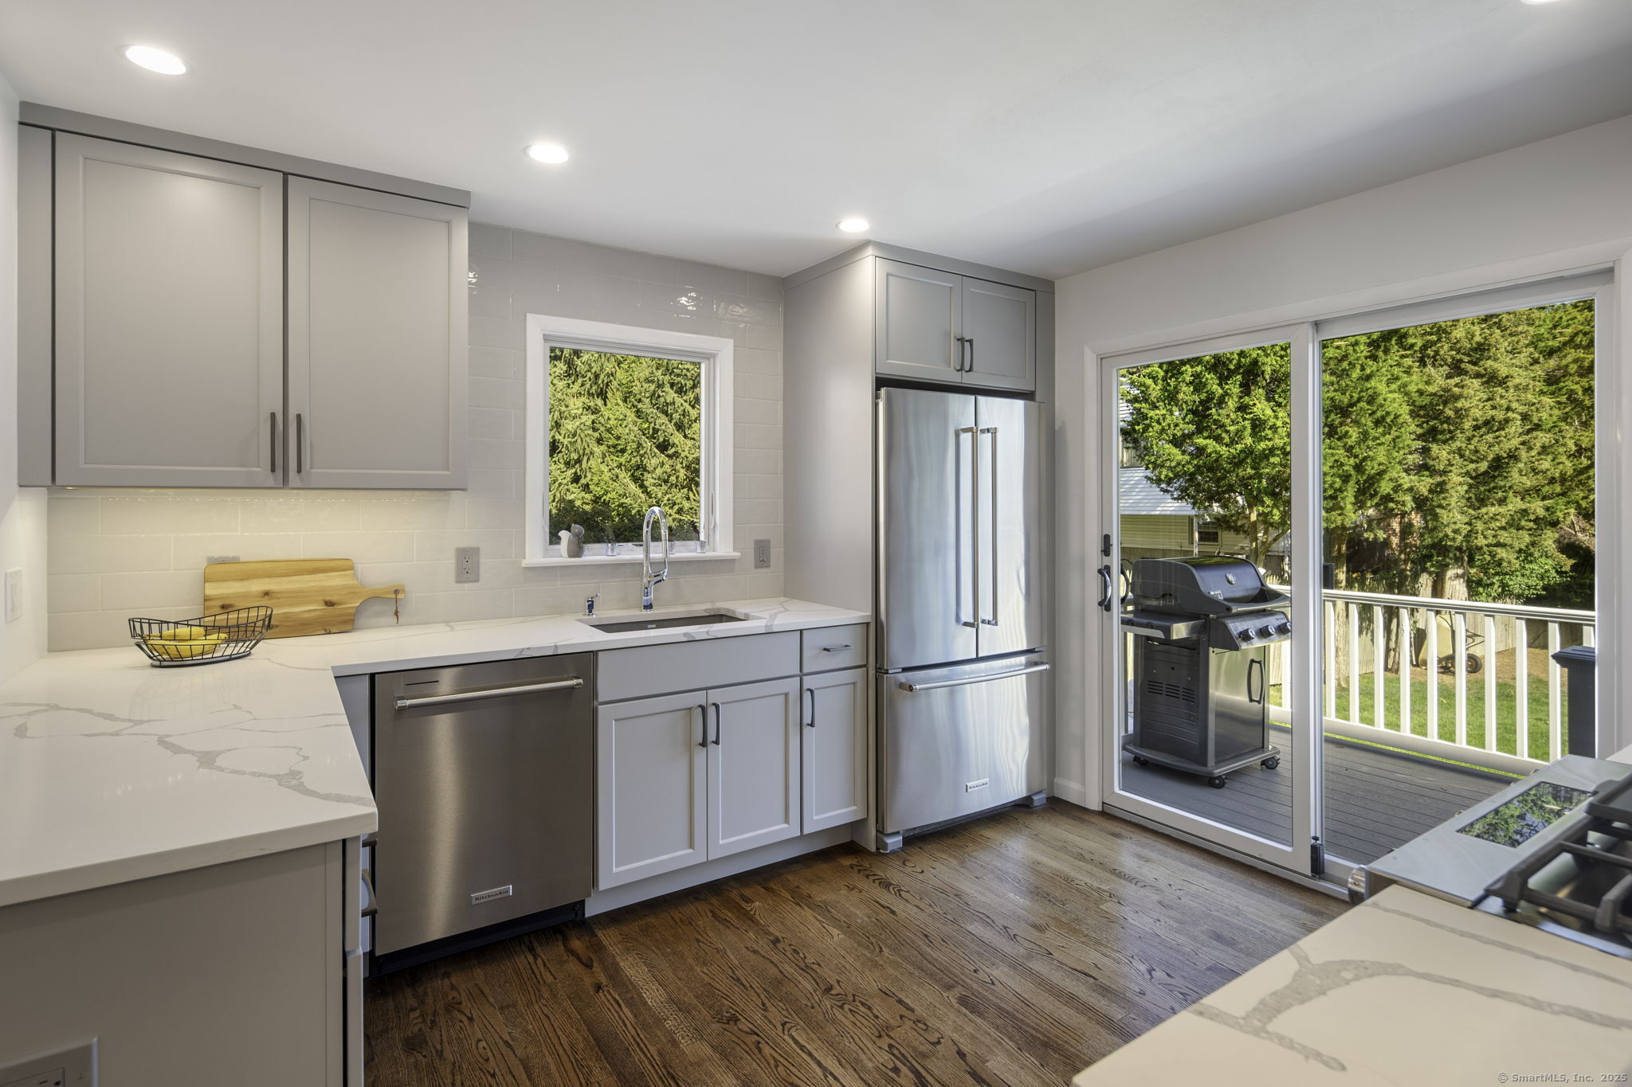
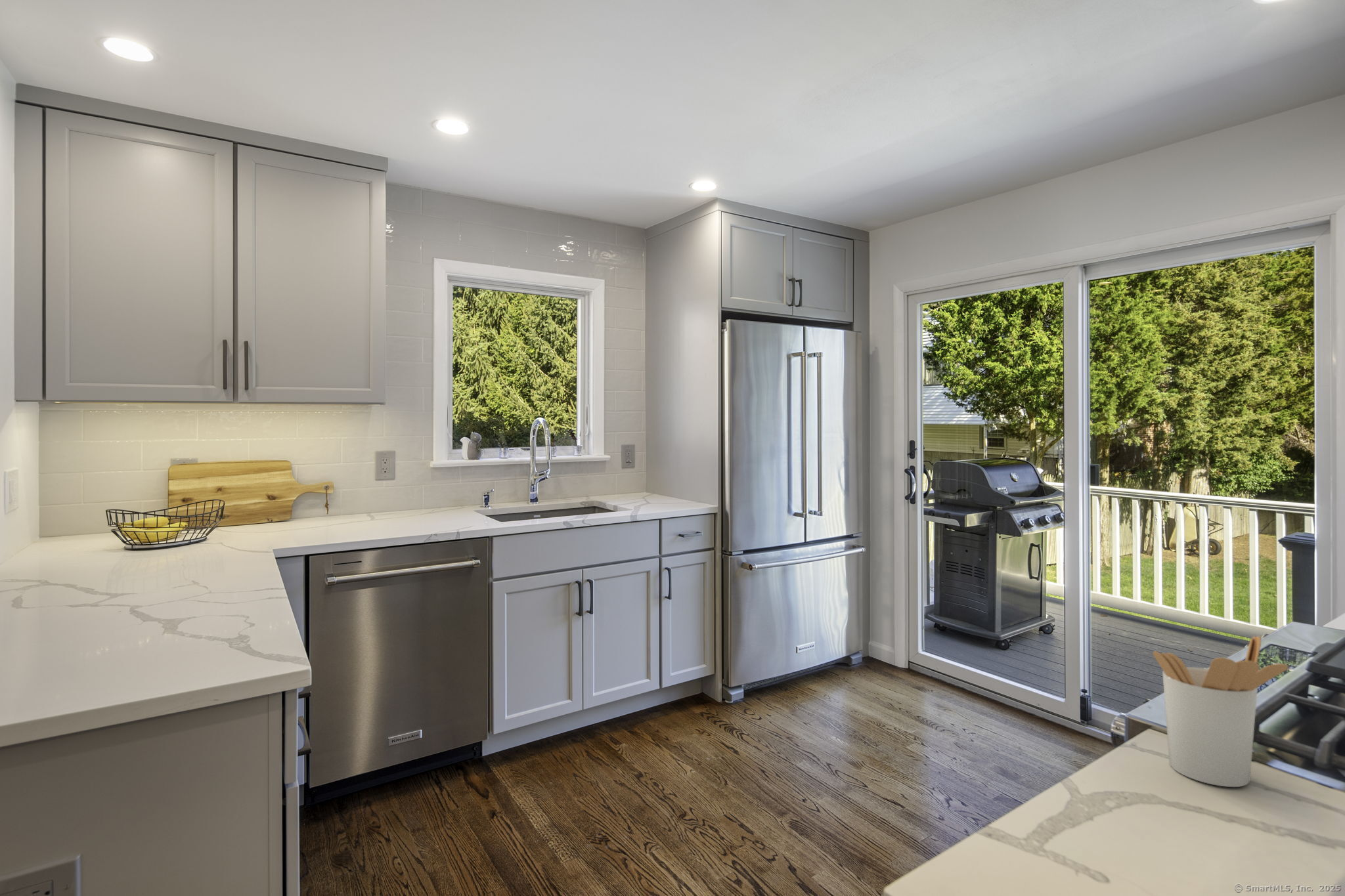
+ utensil holder (1221, 710)
